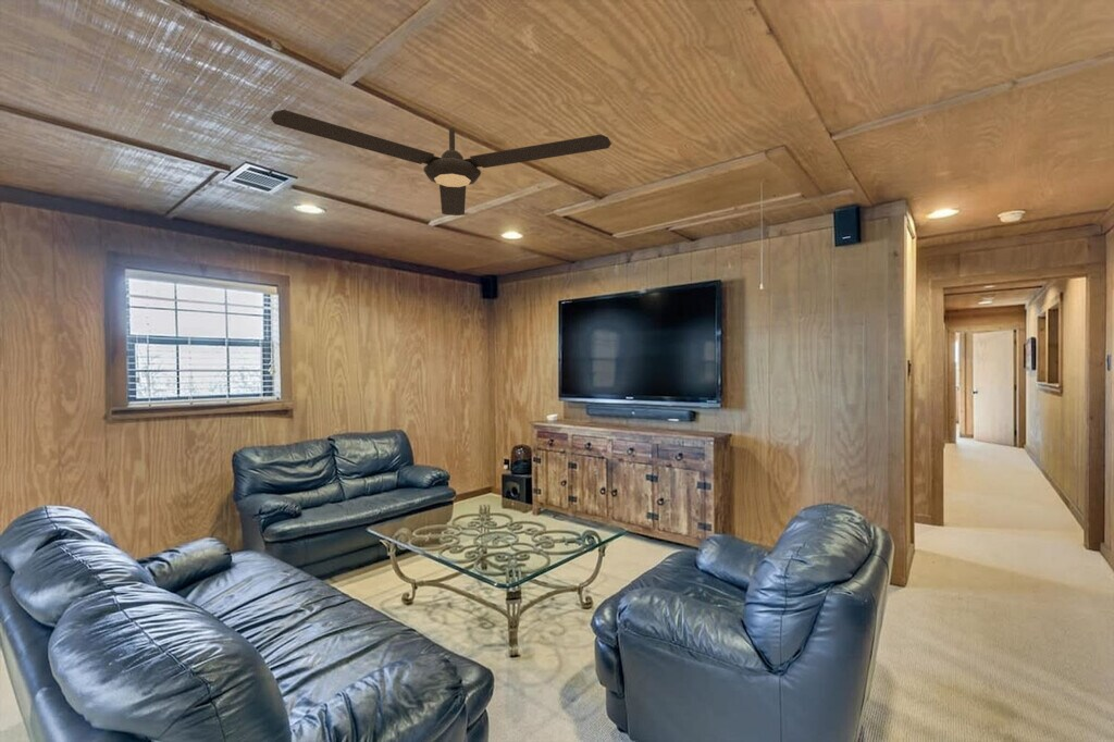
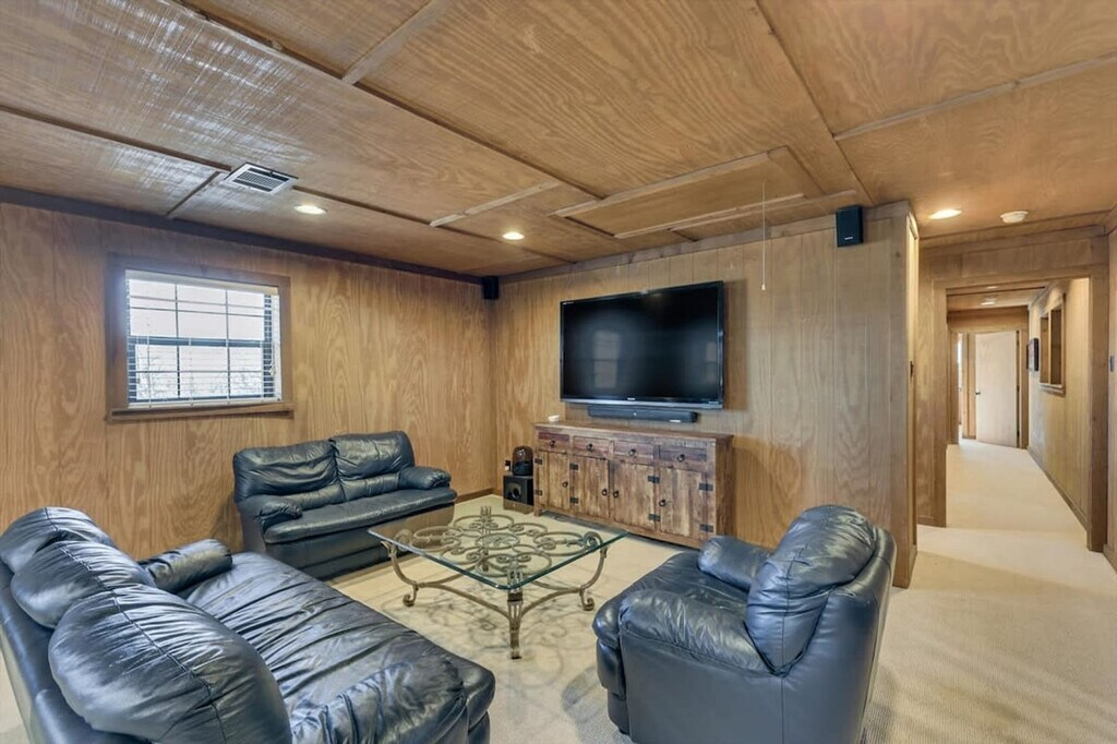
- ceiling fan (451, 169)
